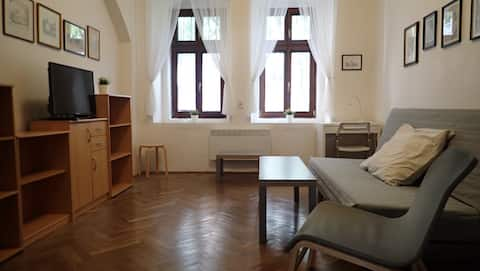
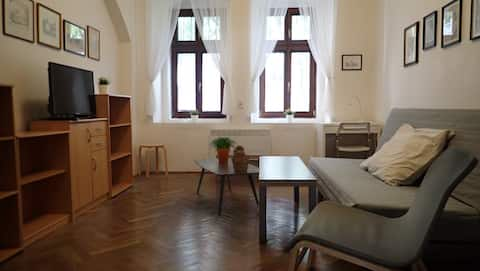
+ potted plant (223, 149)
+ decorative container (240, 157)
+ coffee table (223, 183)
